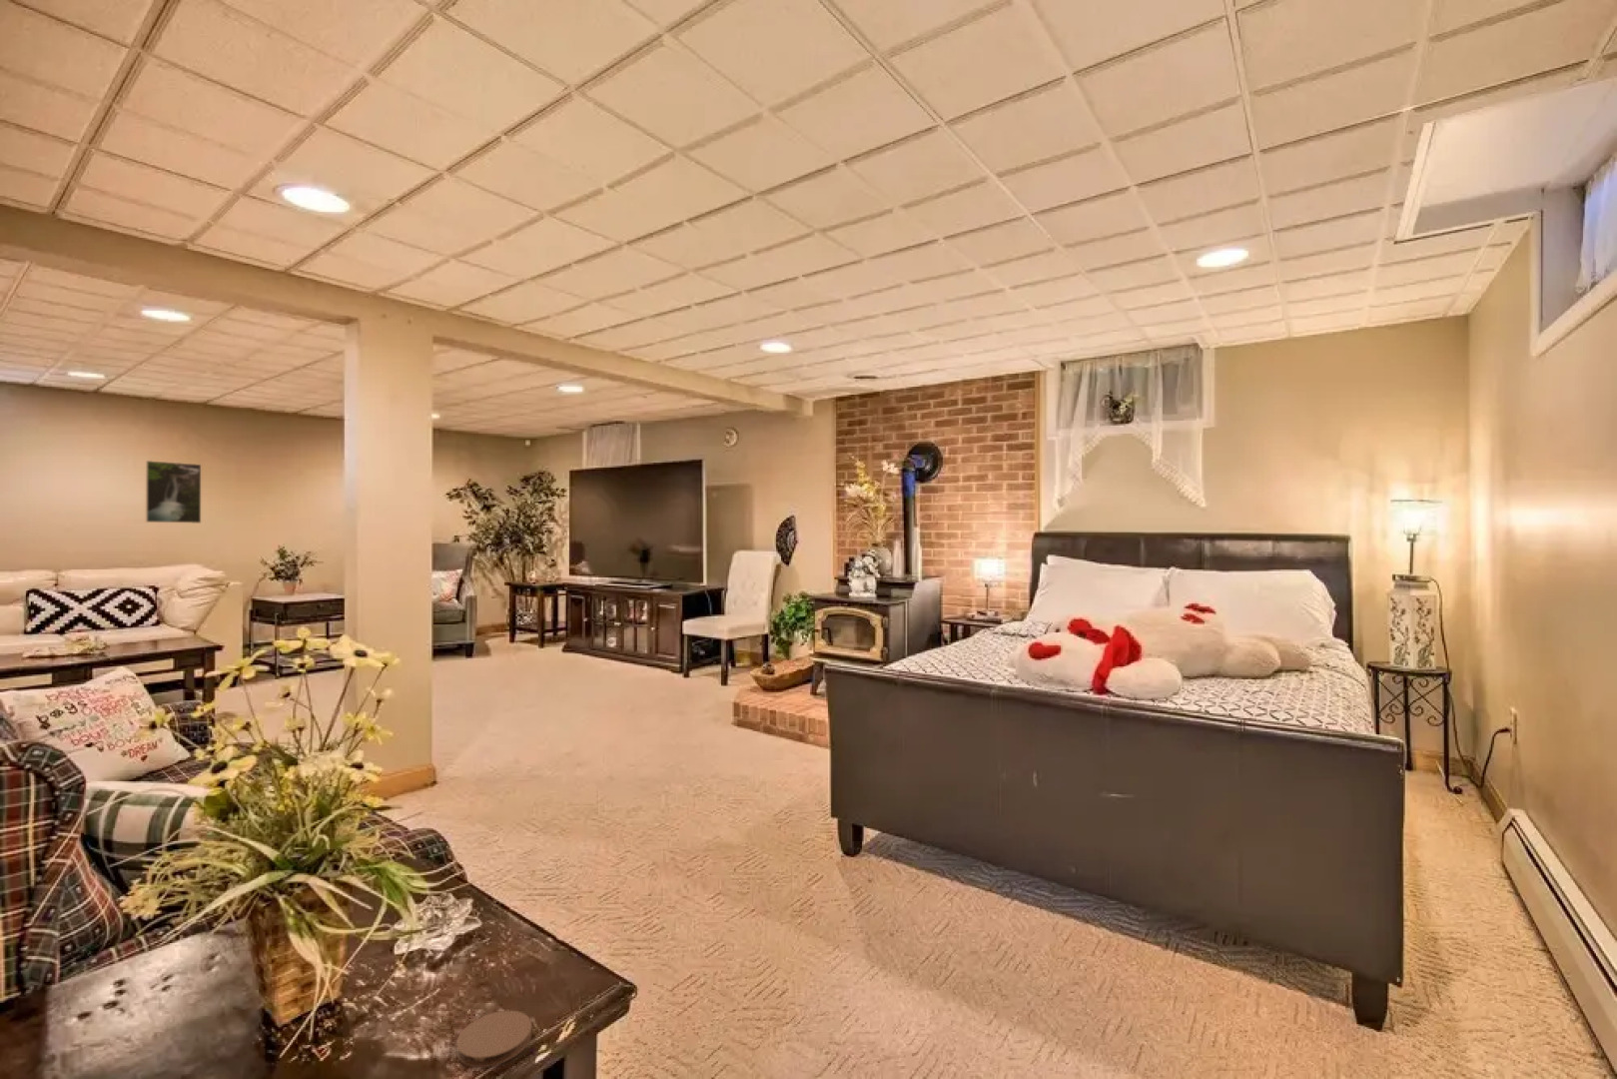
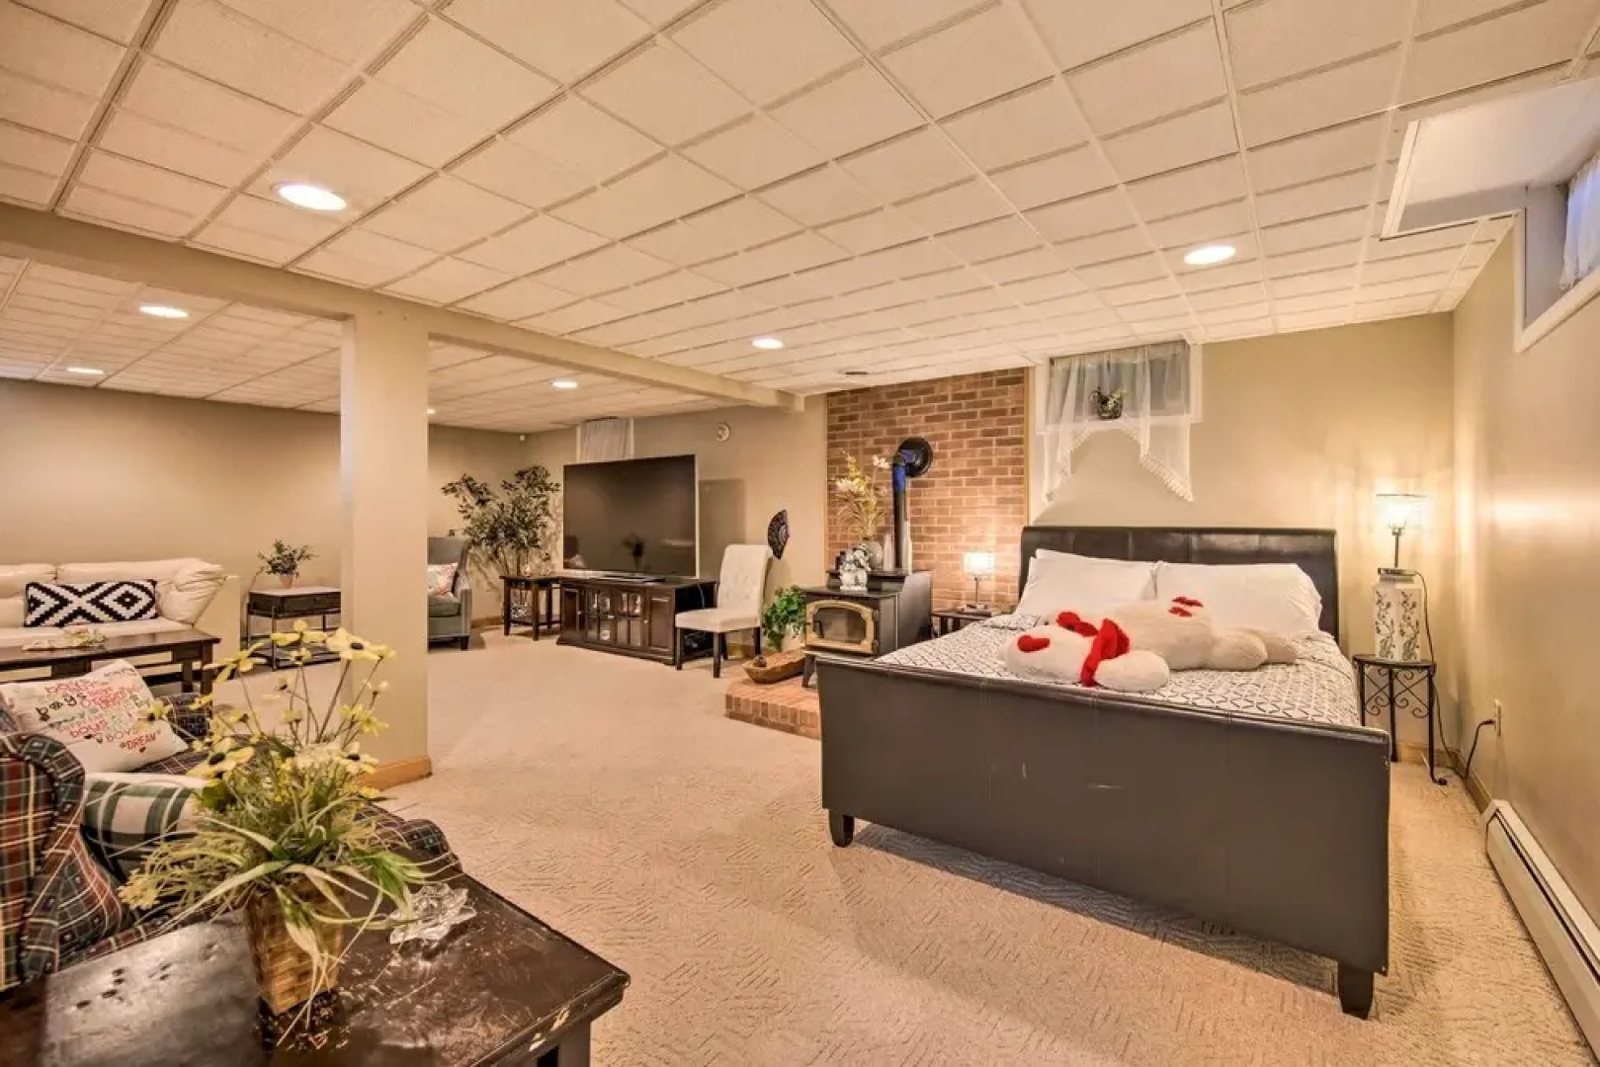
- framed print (173, 493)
- coaster (495, 1037)
